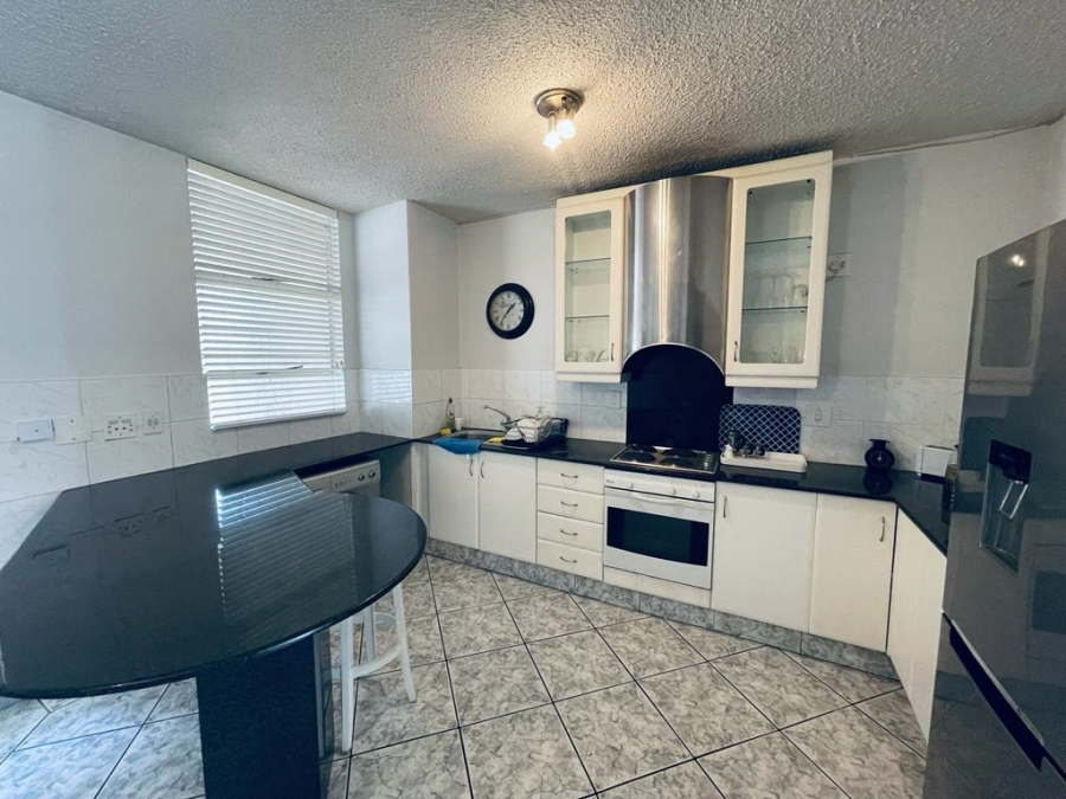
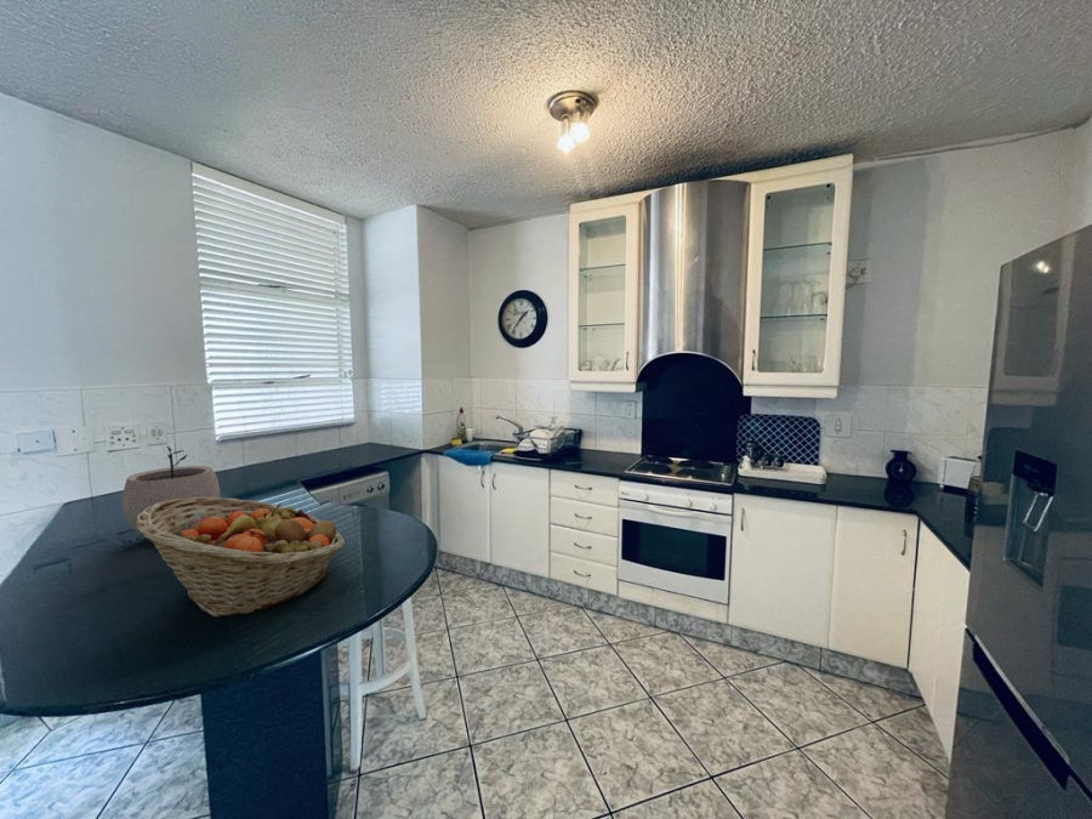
+ plant pot (172, 489)
+ fruit basket (250, 540)
